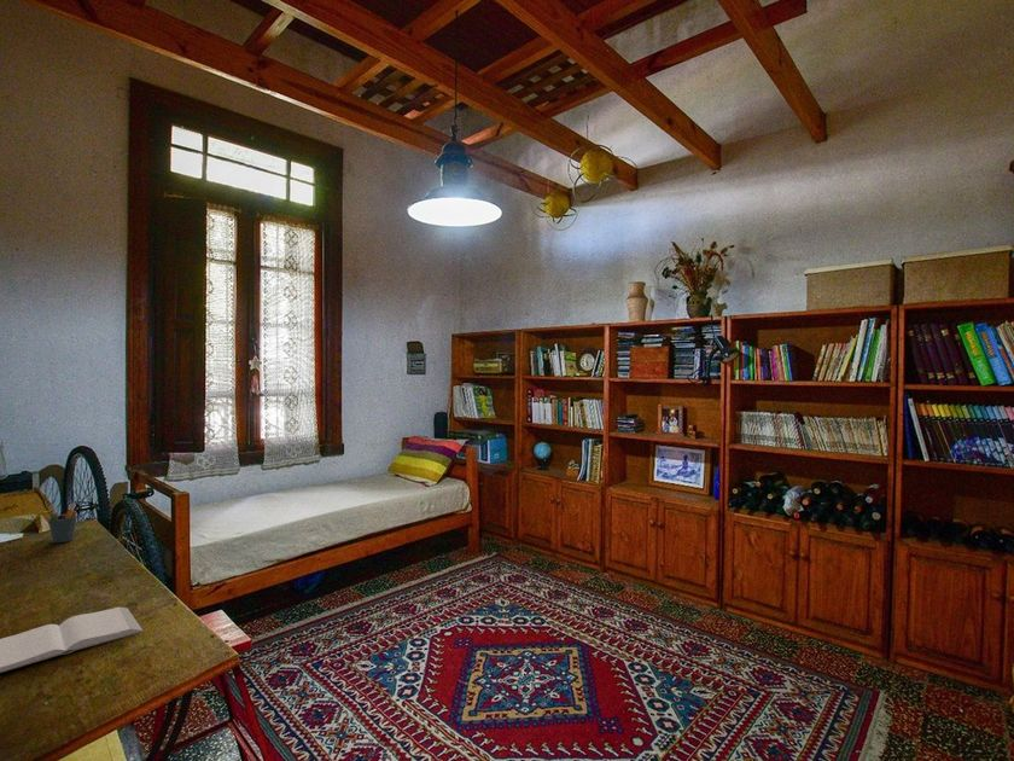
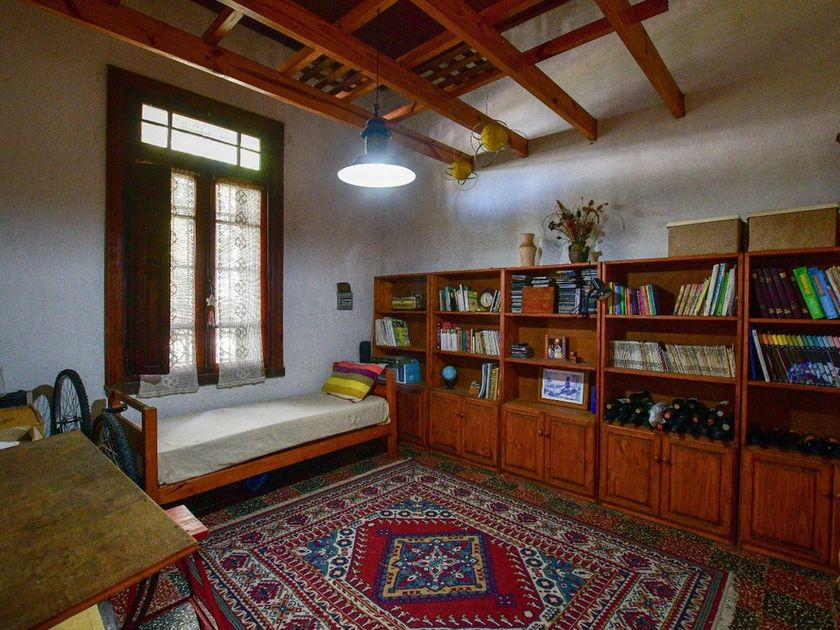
- book (65, 634)
- pen holder (63, 522)
